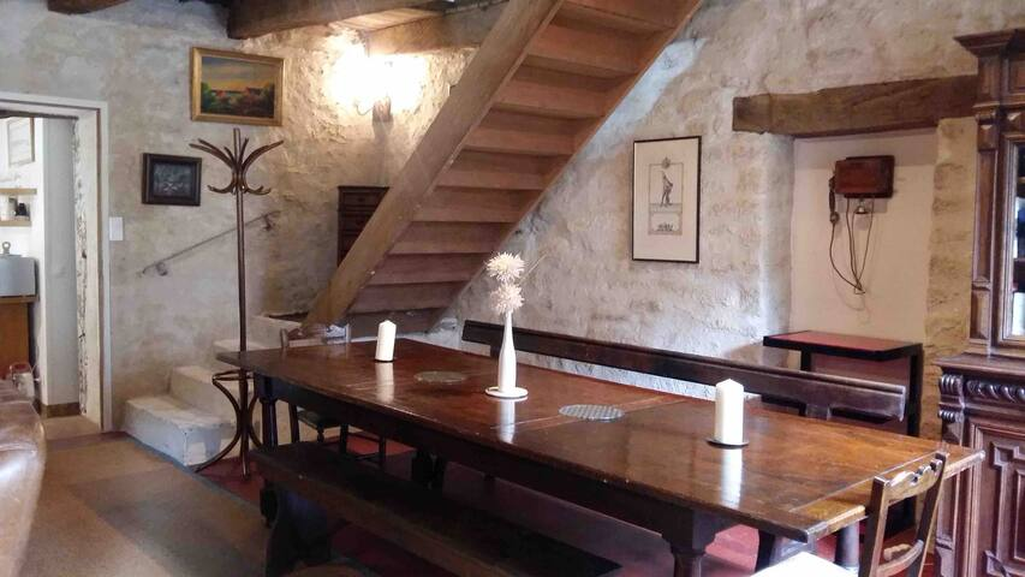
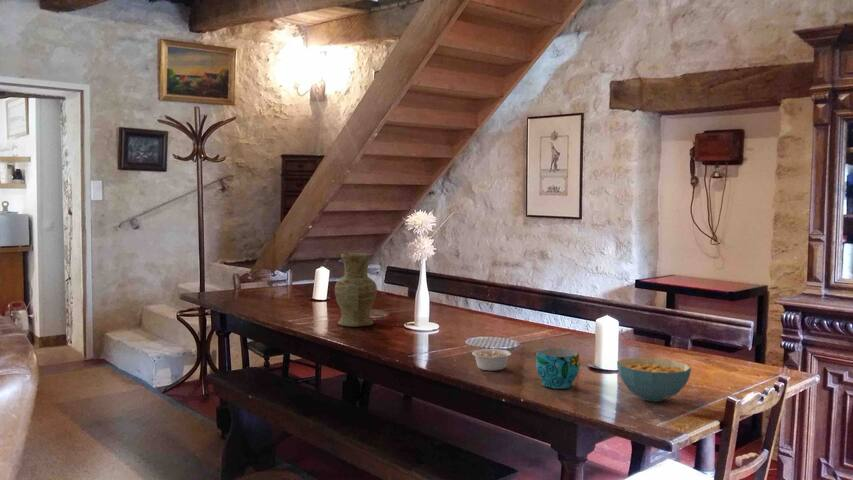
+ cereal bowl (652, 381)
+ vase (356, 288)
+ cup (554, 368)
+ legume (492, 358)
